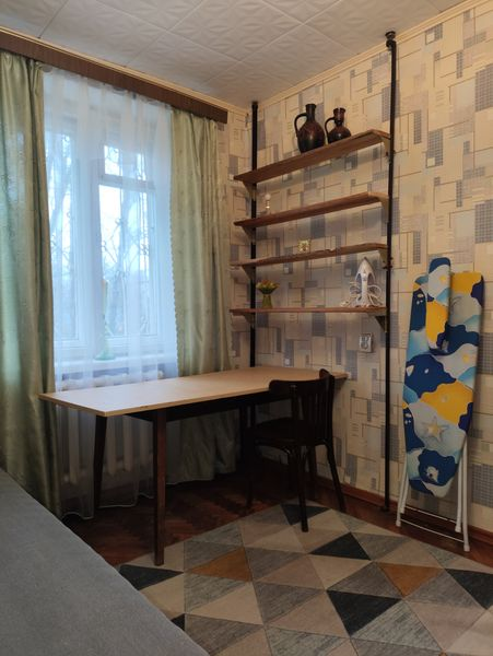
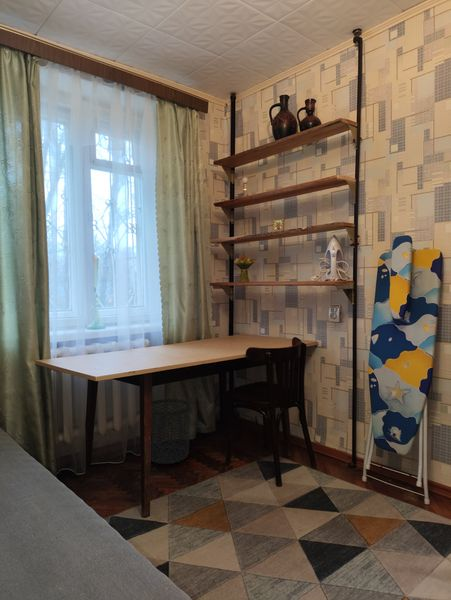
+ waste bin (167, 430)
